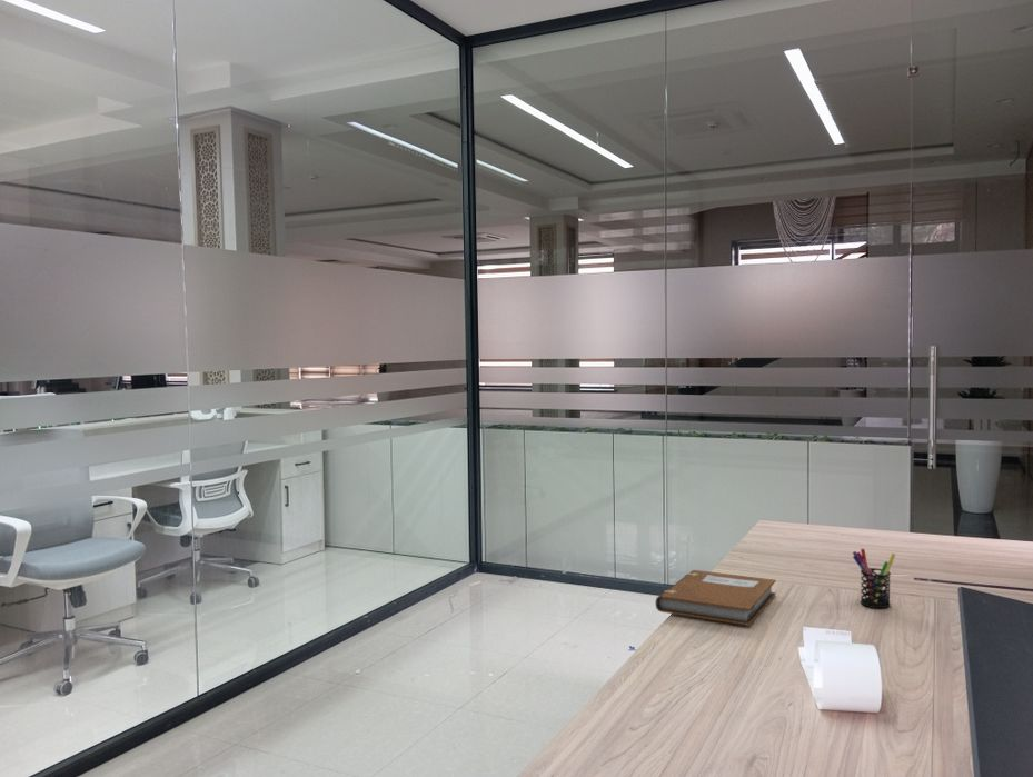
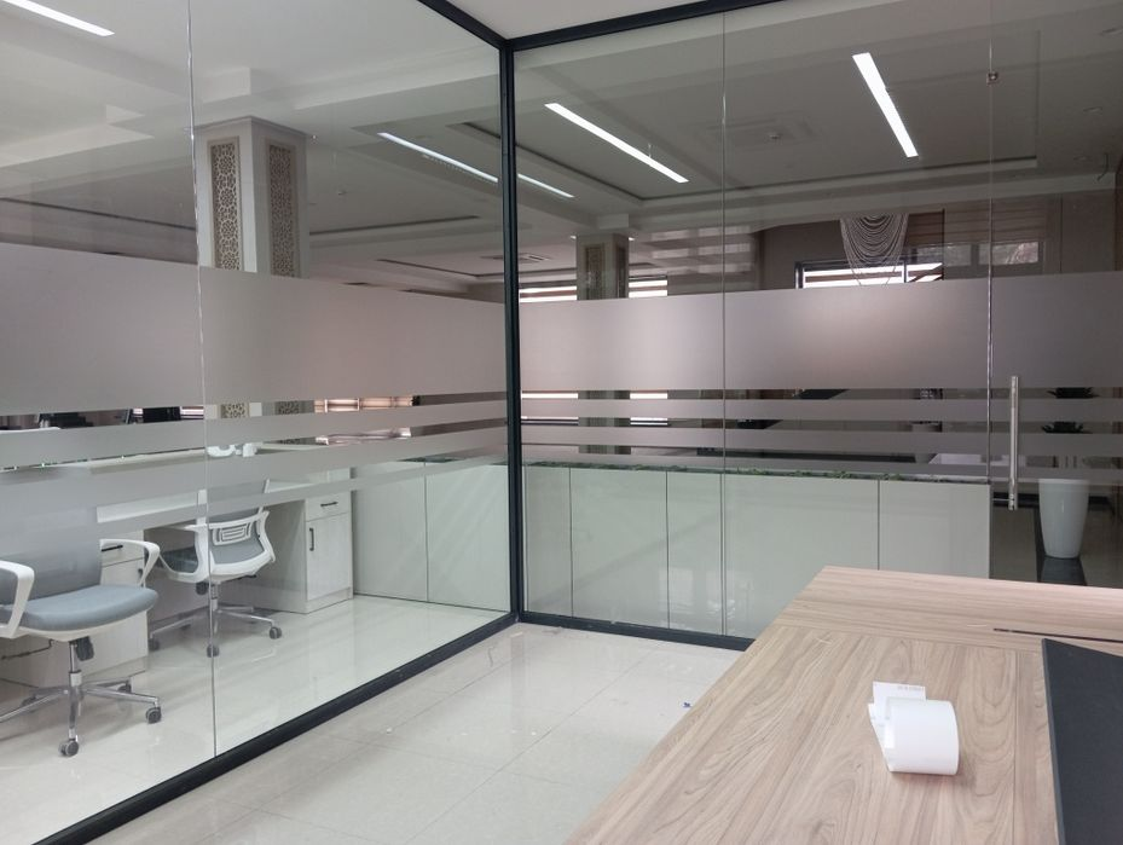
- notebook (717, 594)
- pen holder (875, 577)
